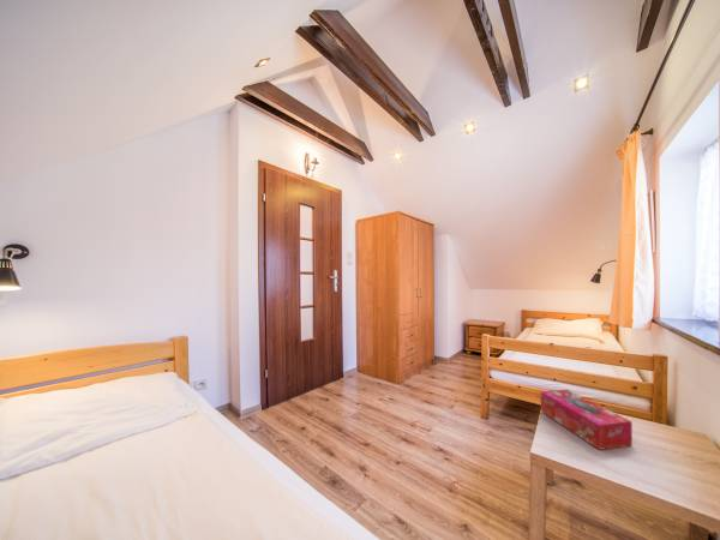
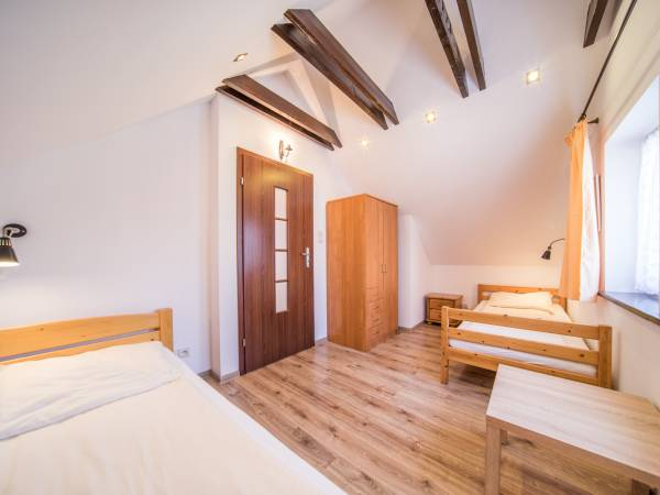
- tissue box (581, 415)
